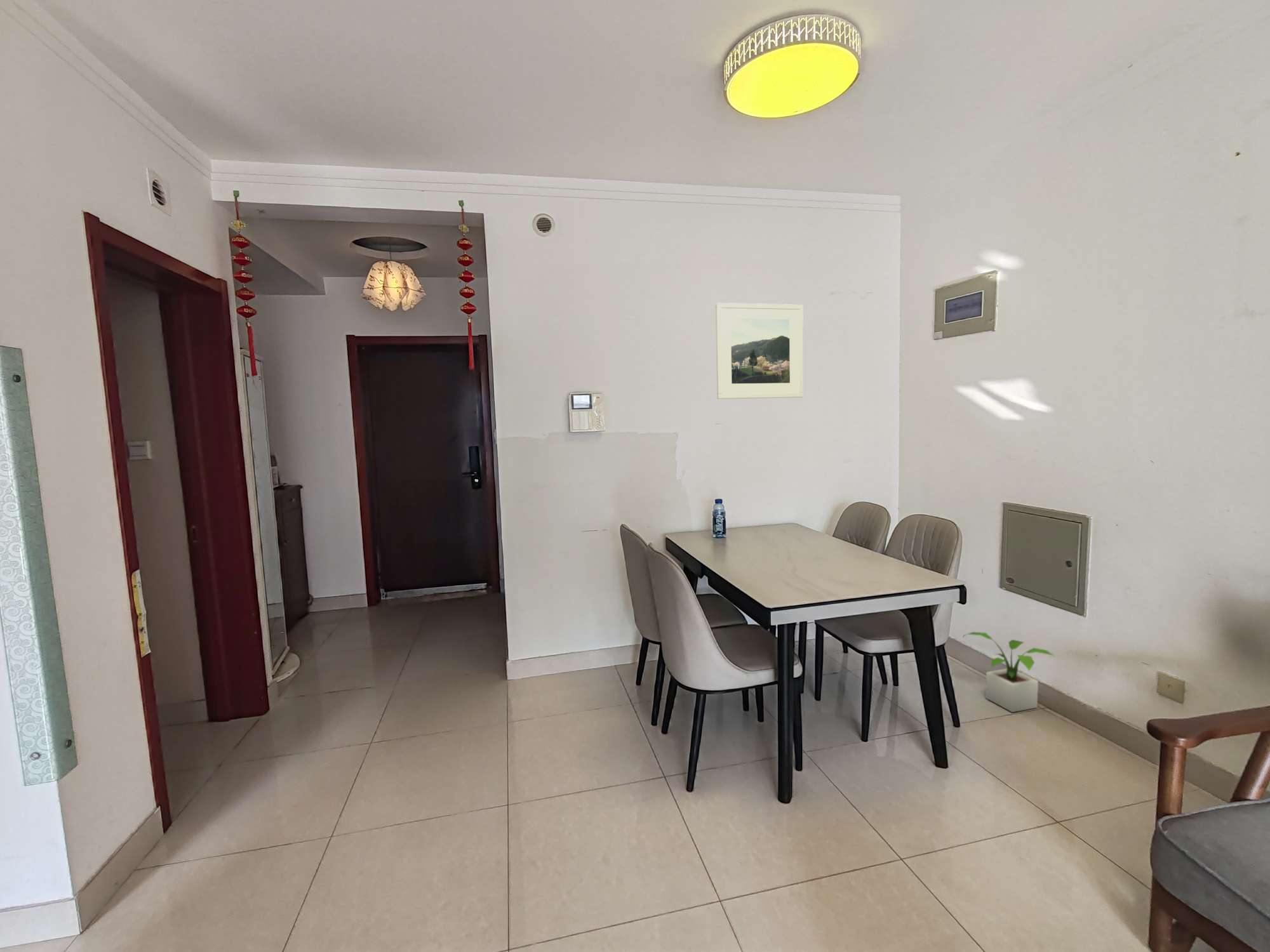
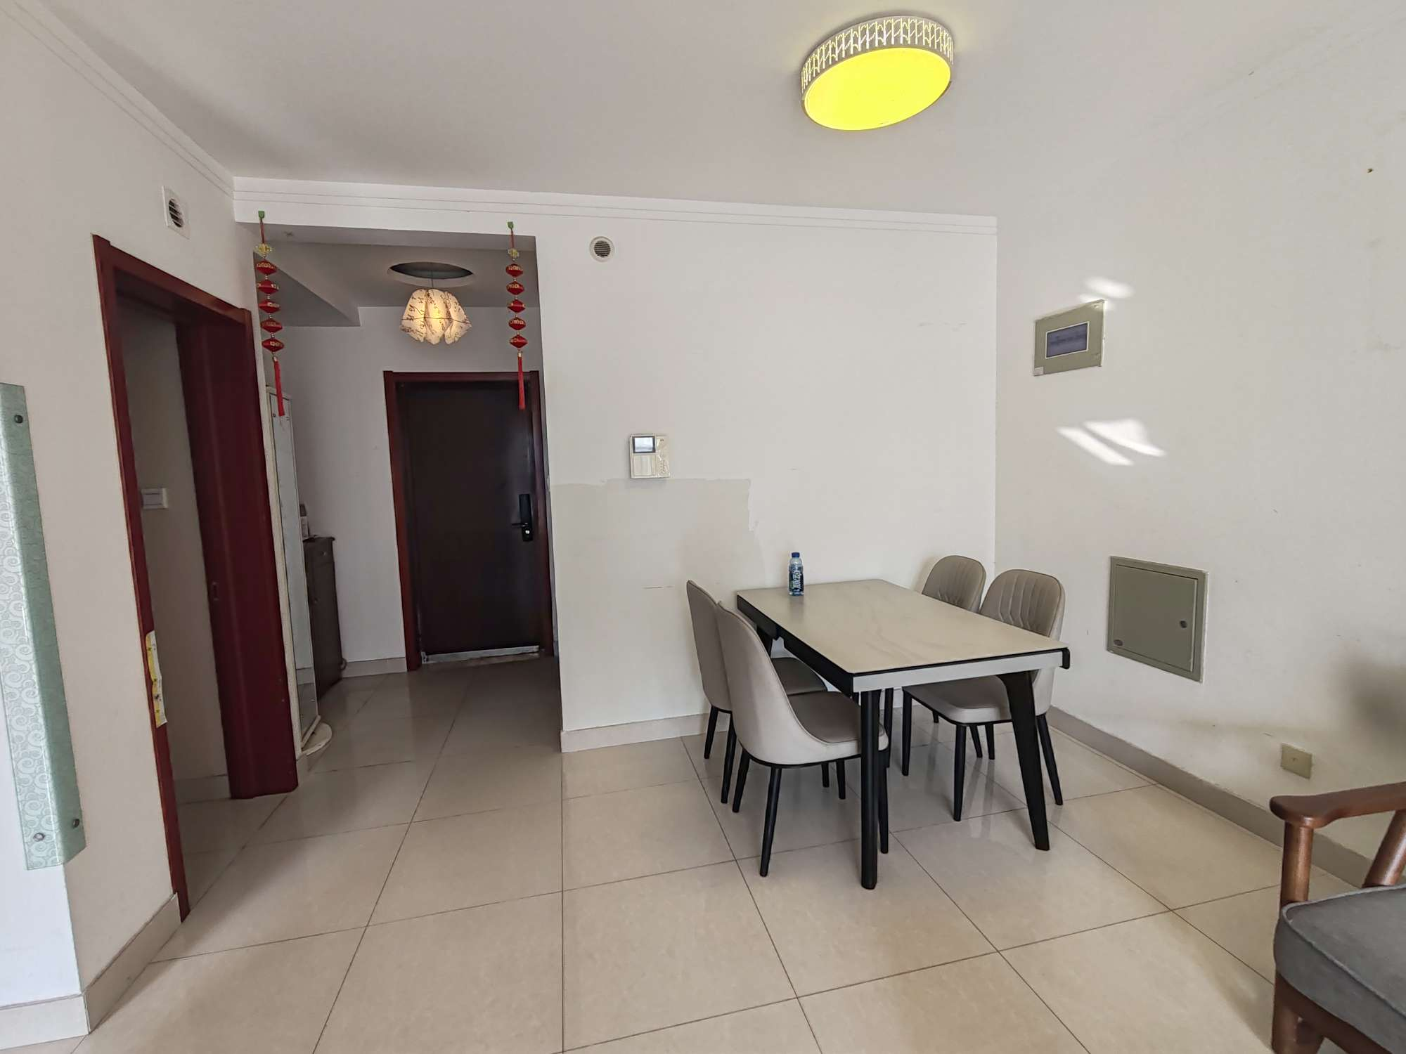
- potted plant (1008, 670)
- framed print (760, 351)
